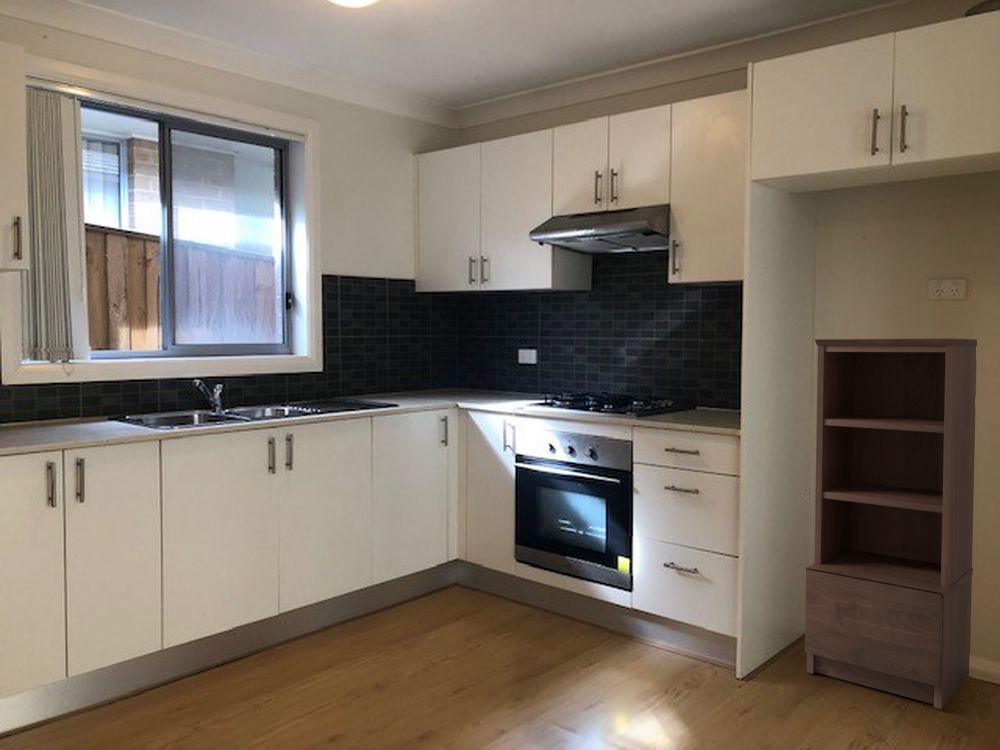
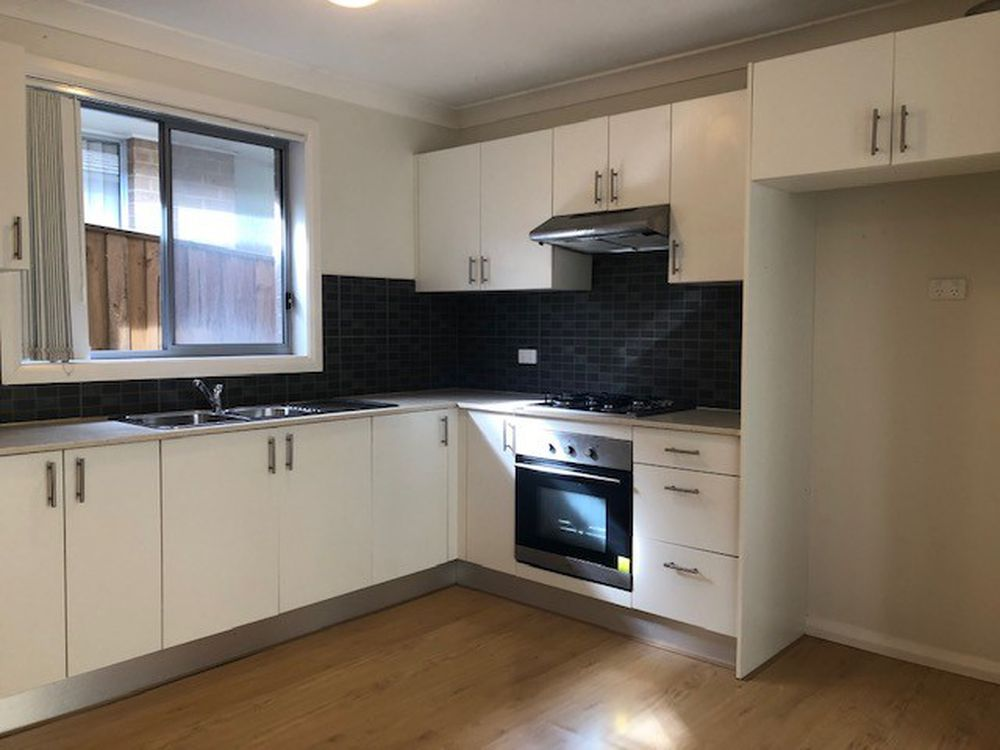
- shelving unit (889, 508)
